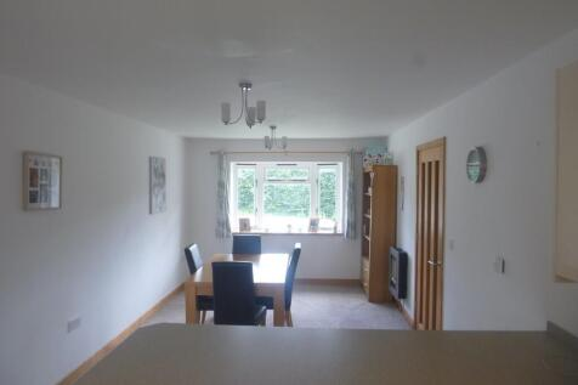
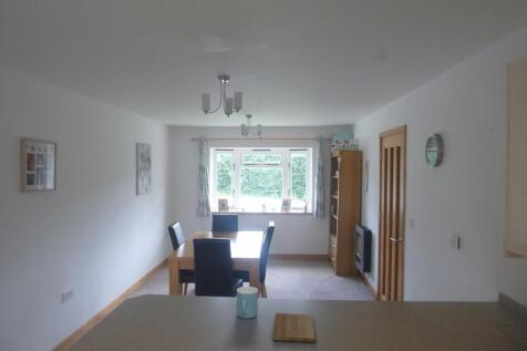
+ mug (246, 303)
+ cutting board (293, 326)
